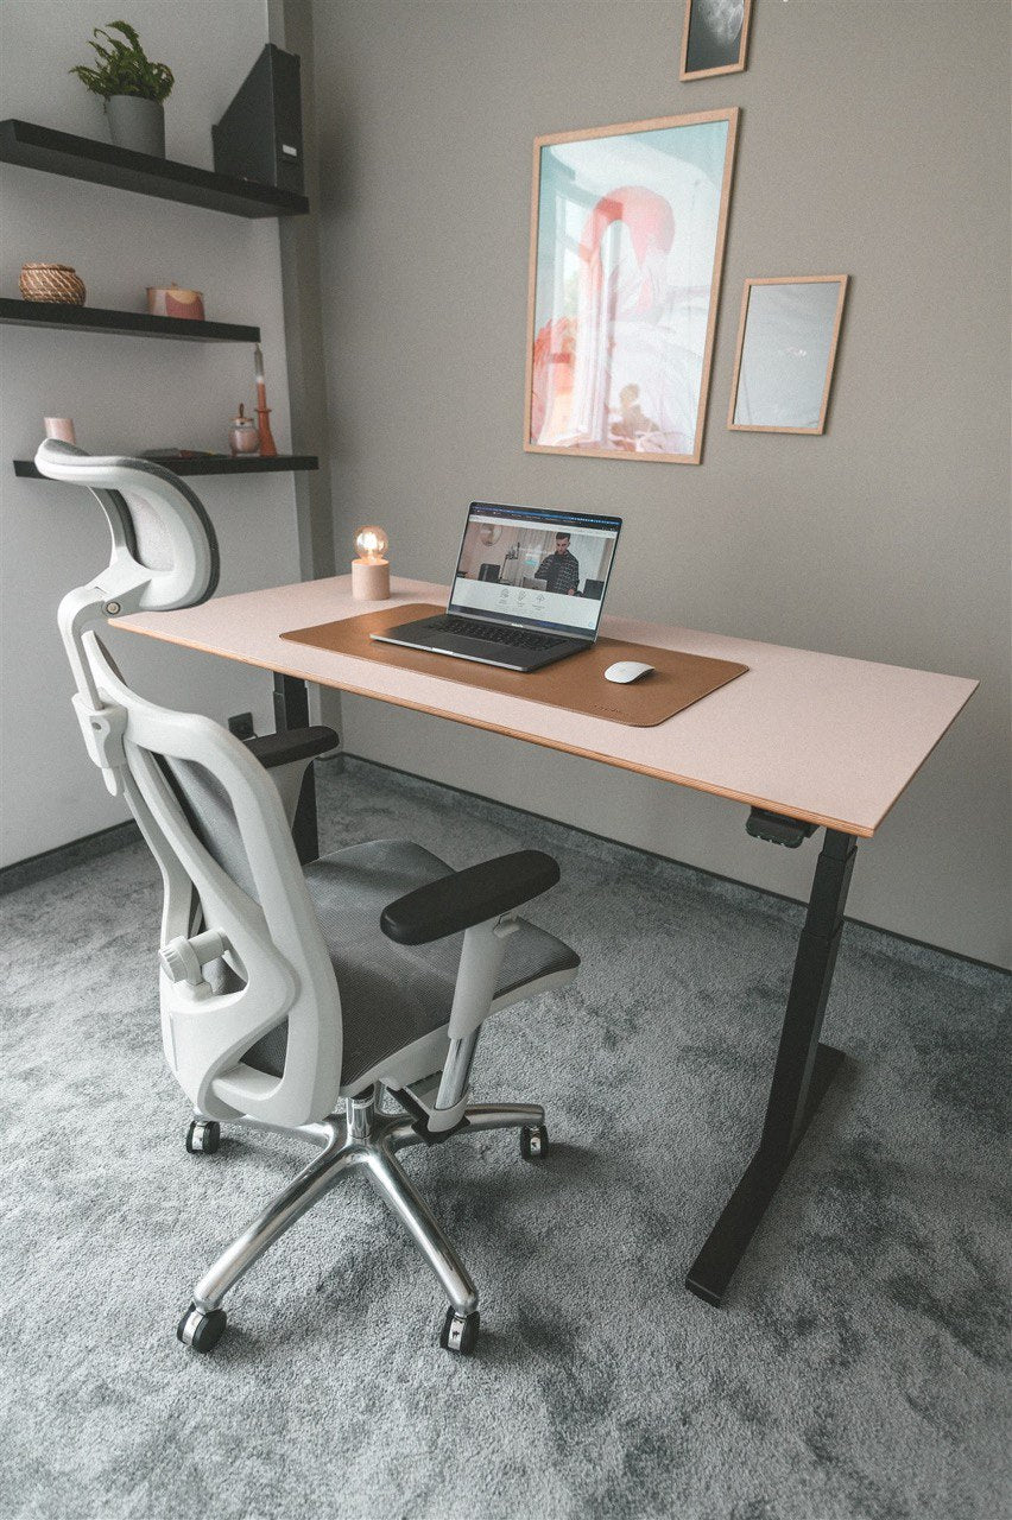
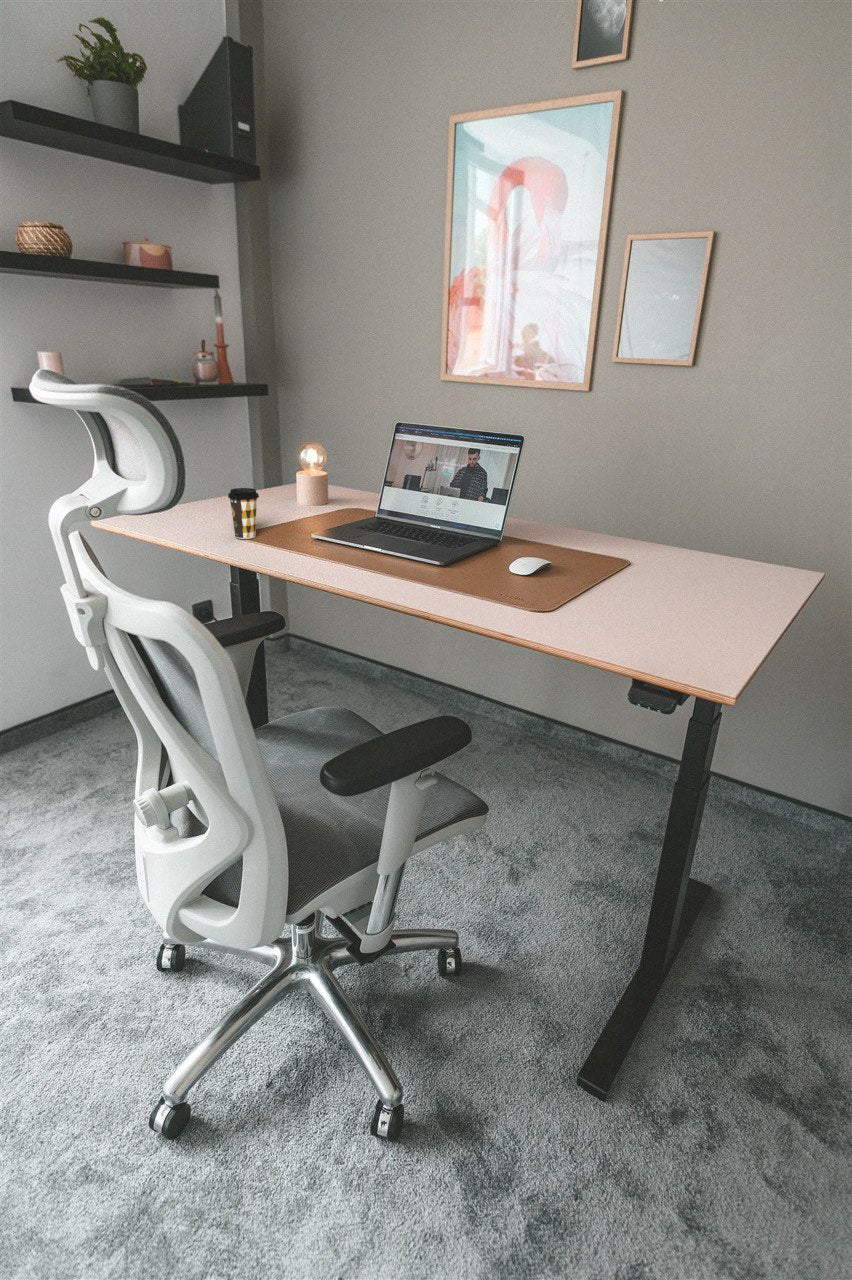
+ coffee cup (244, 513)
